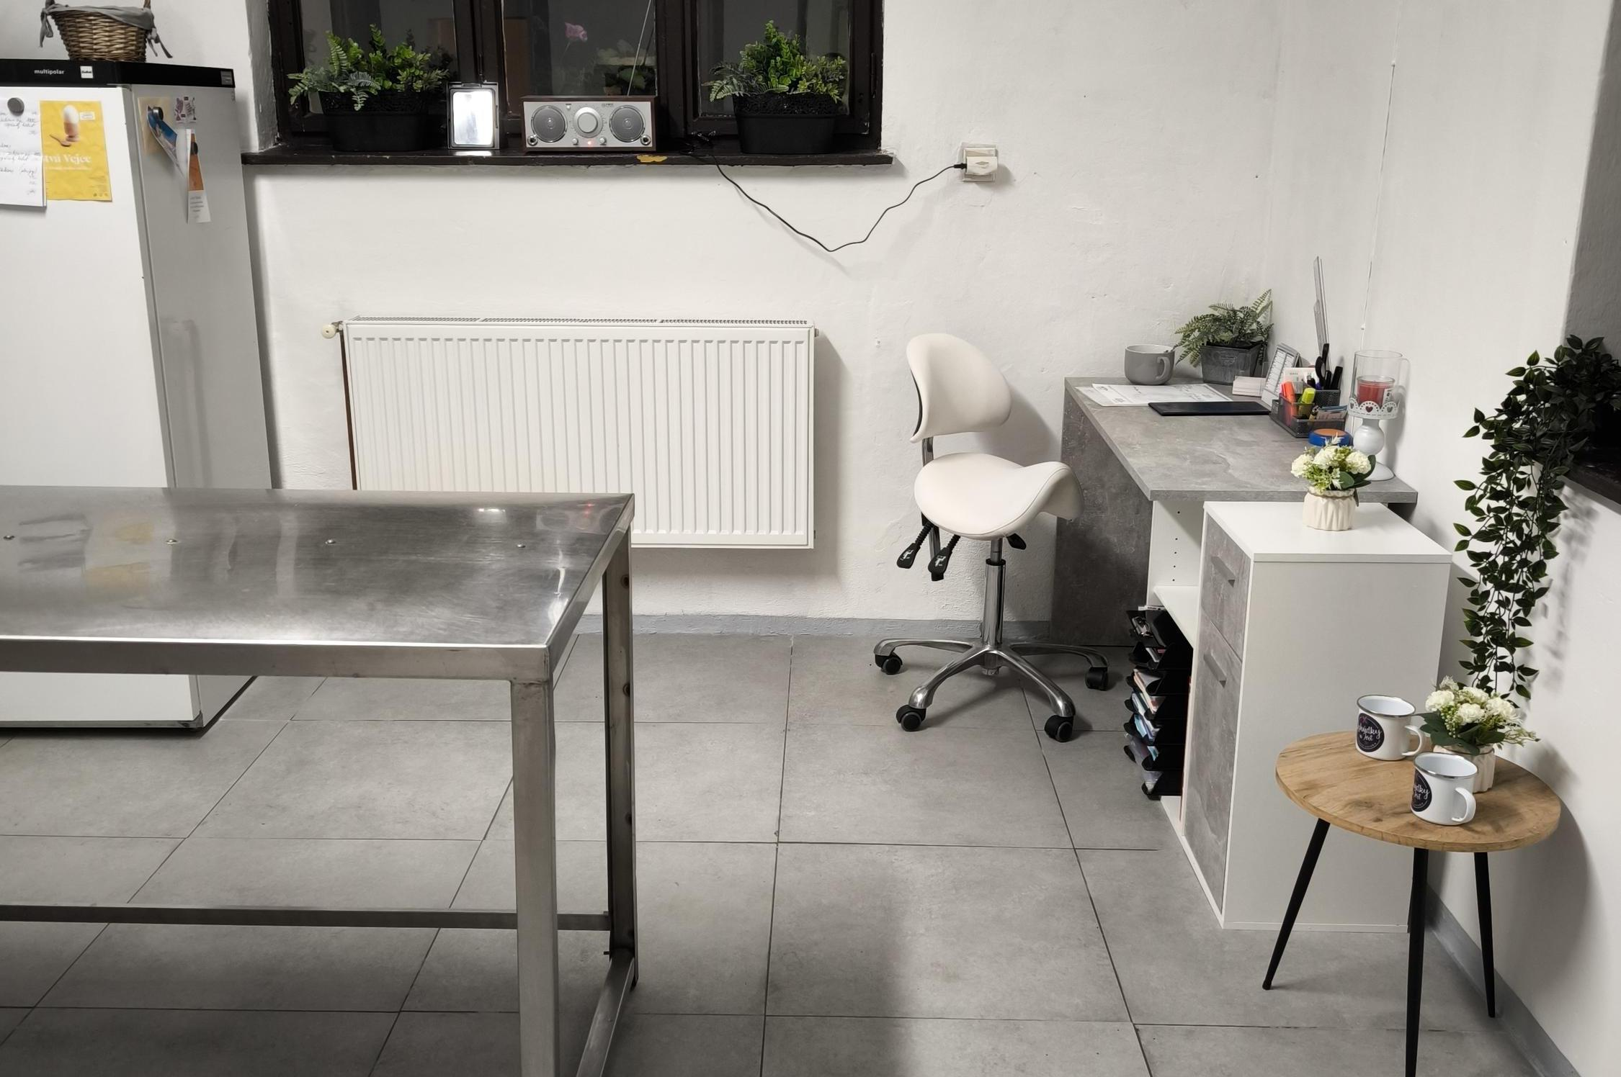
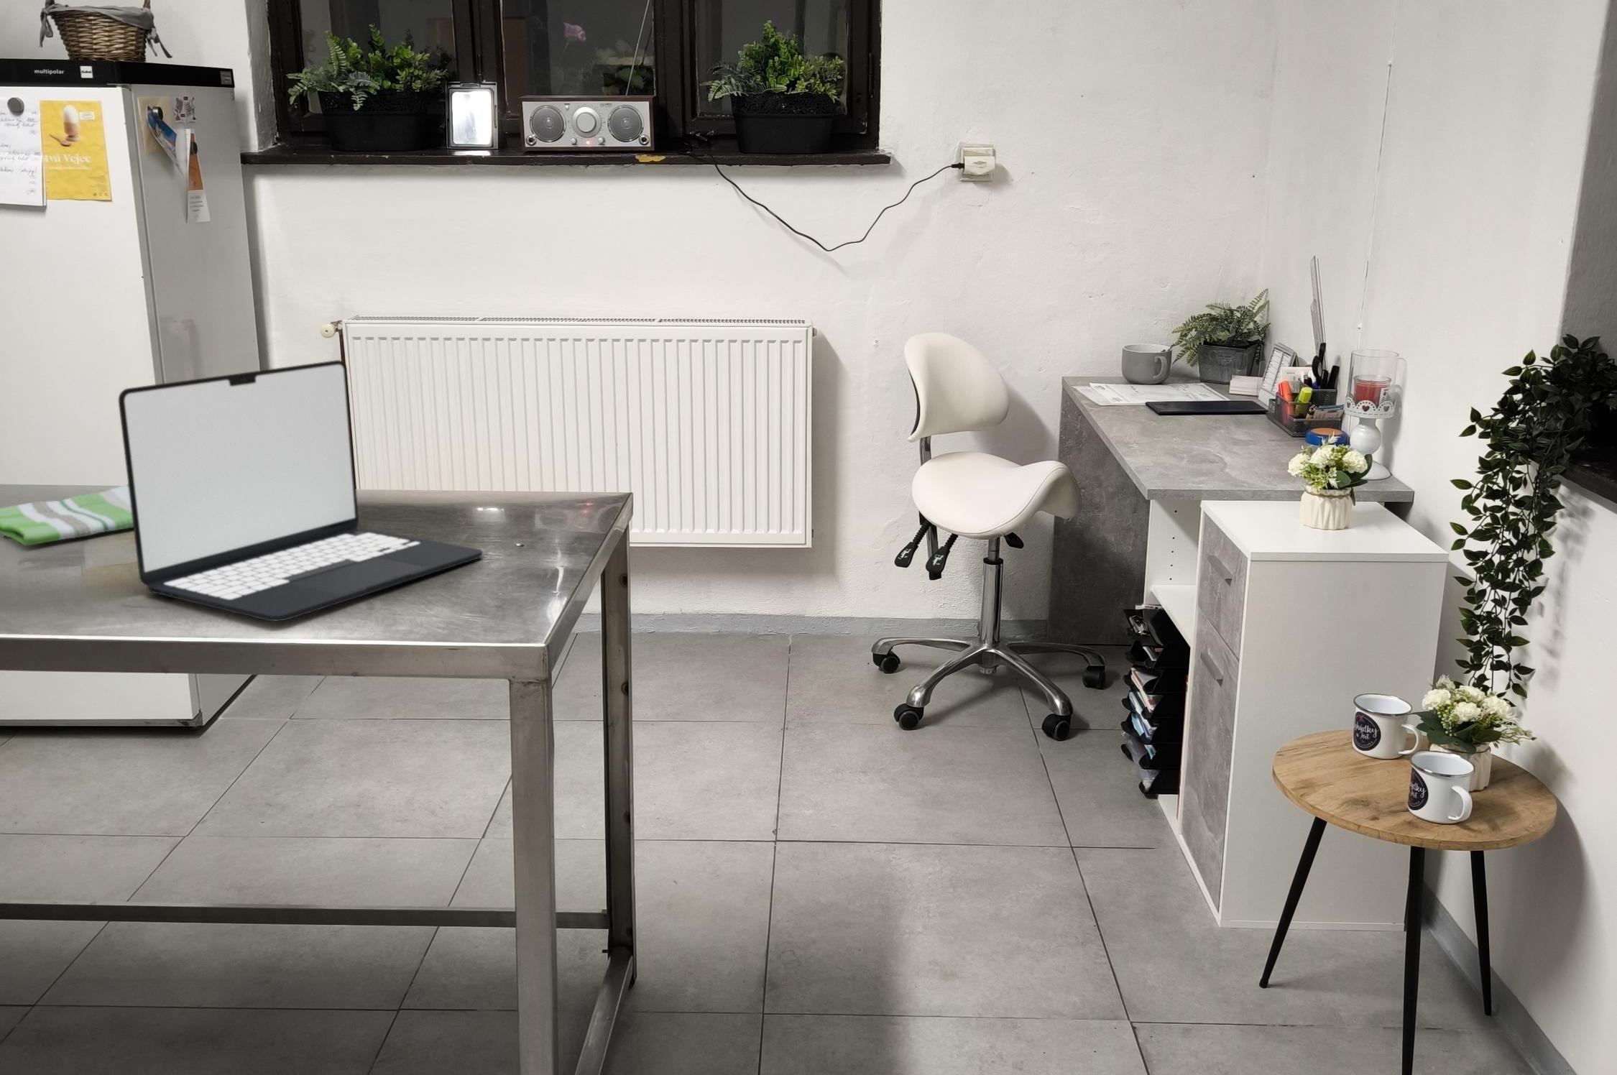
+ dish towel (85, 511)
+ laptop (314, 479)
